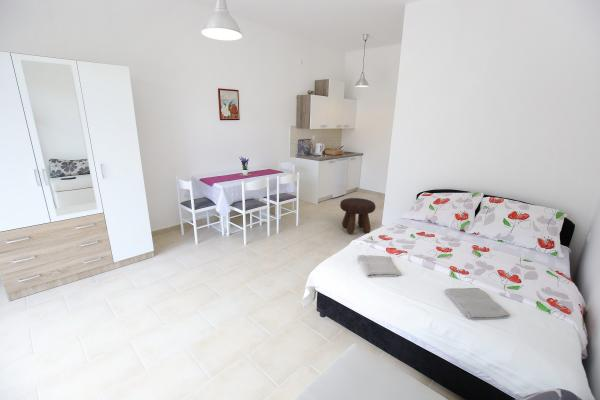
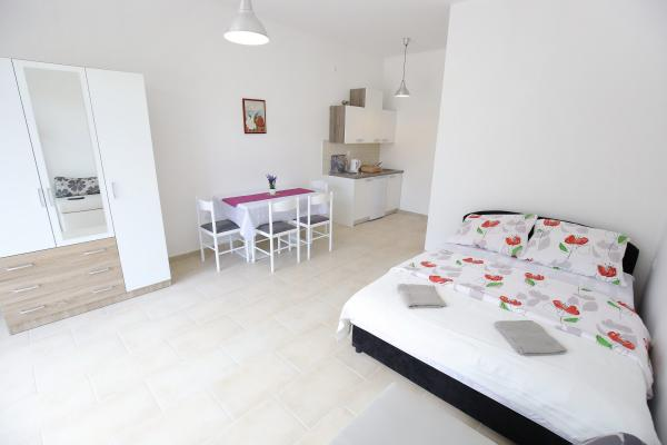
- footstool (355, 215)
